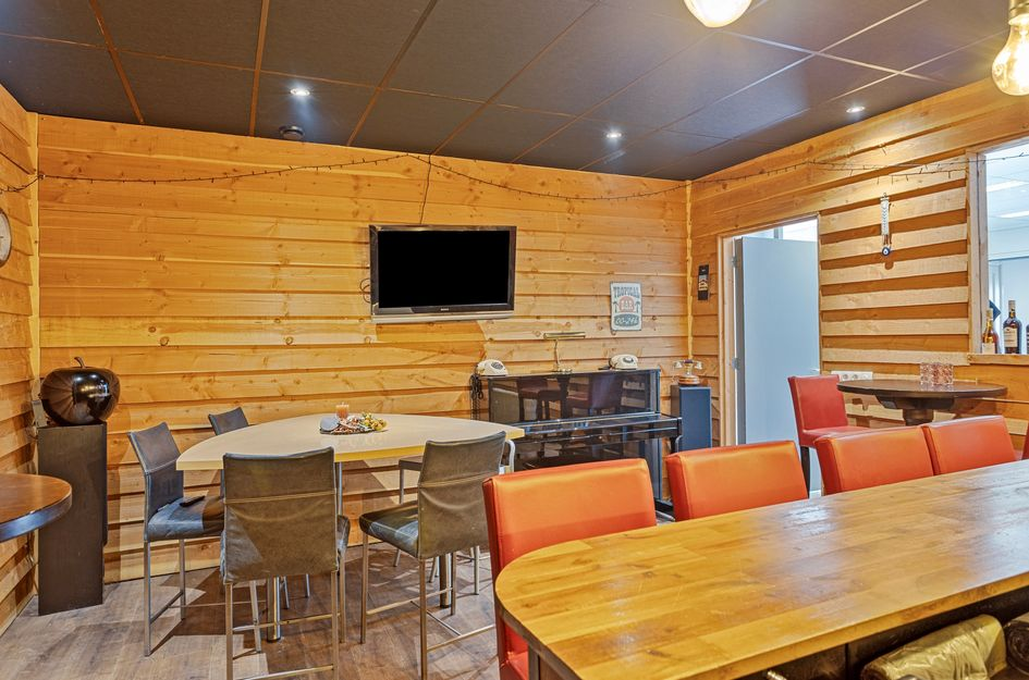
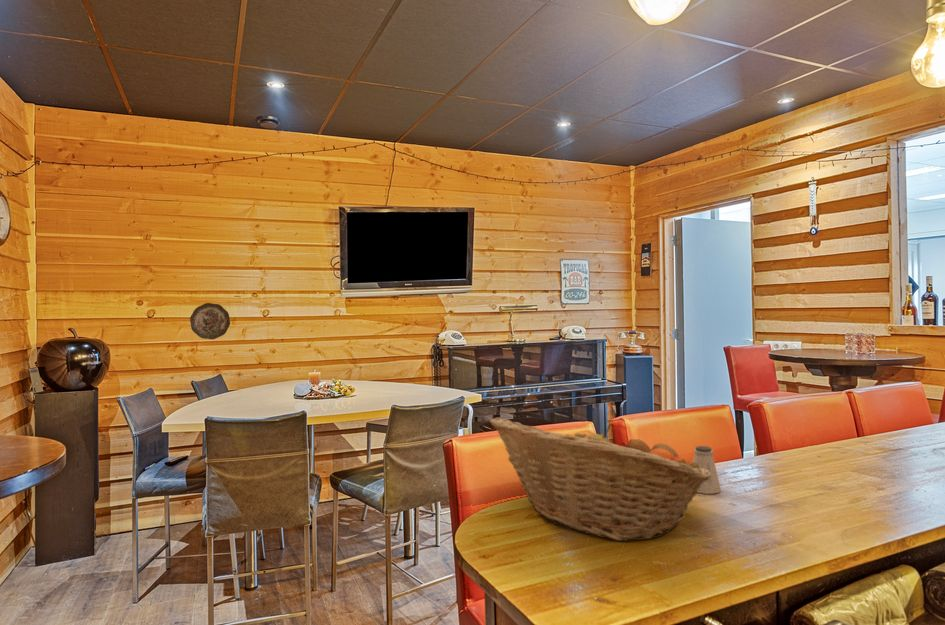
+ saltshaker (703, 468)
+ decorative plate (210, 321)
+ fruit basket (592, 464)
